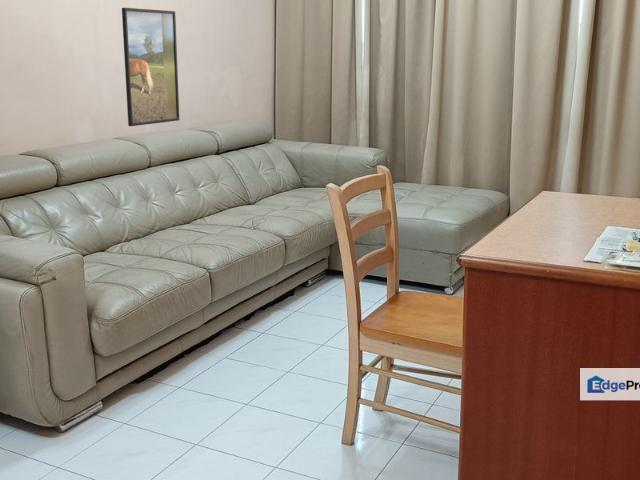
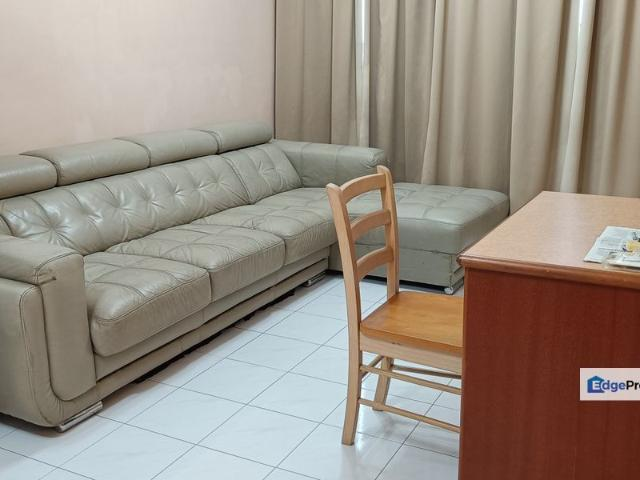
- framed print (152, 67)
